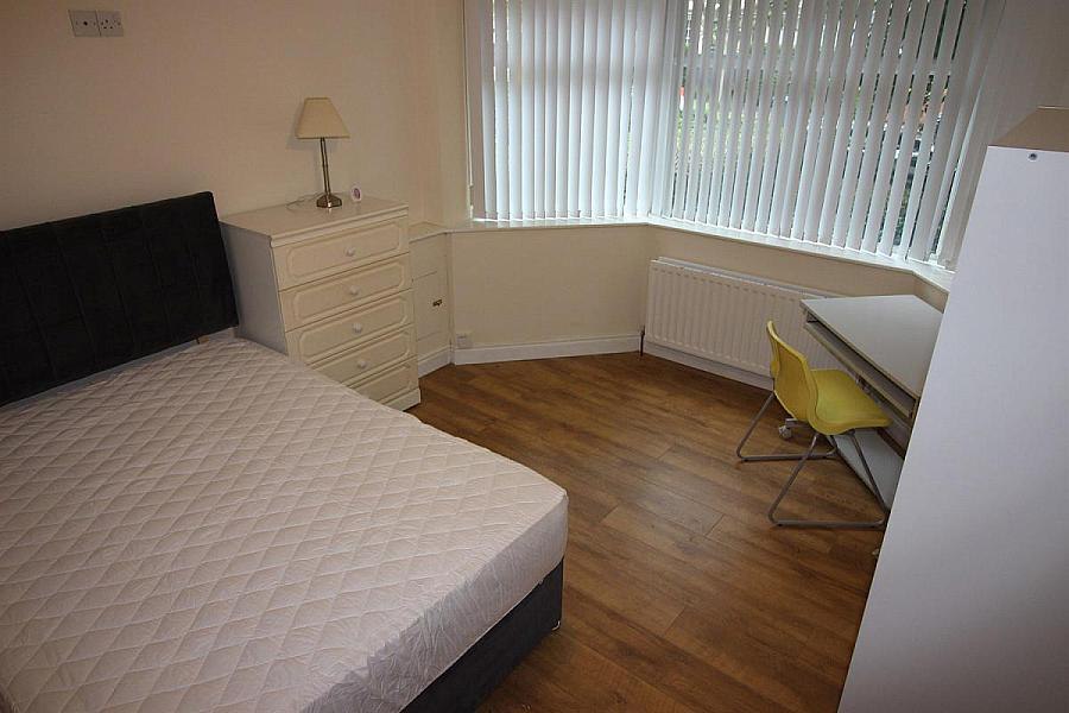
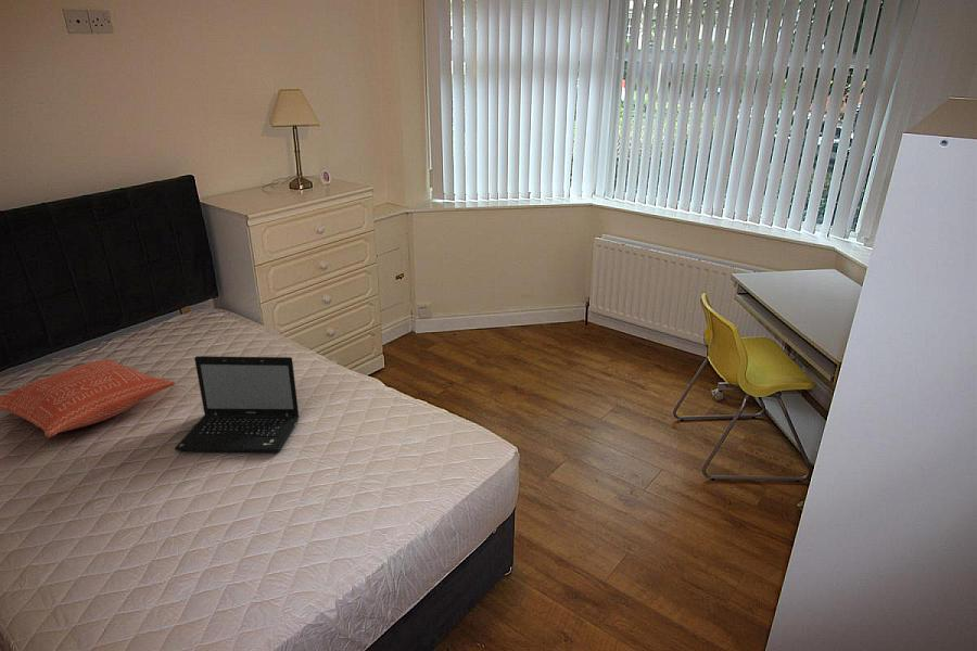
+ laptop (236, 404)
+ pillow (83, 393)
